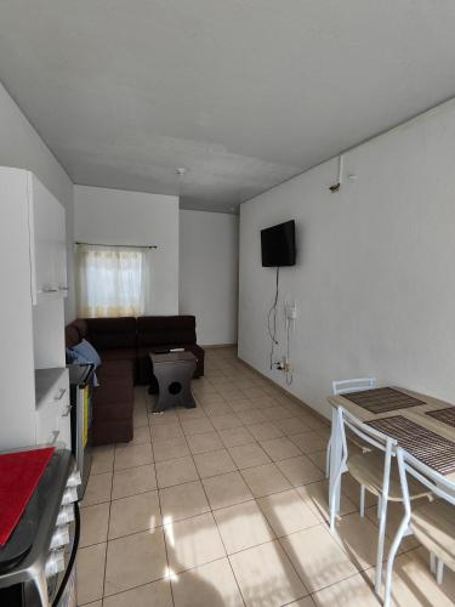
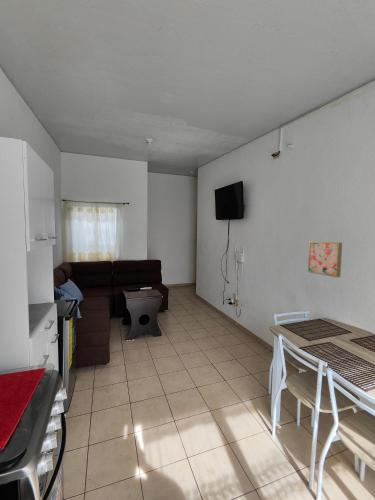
+ wall art (323, 258)
